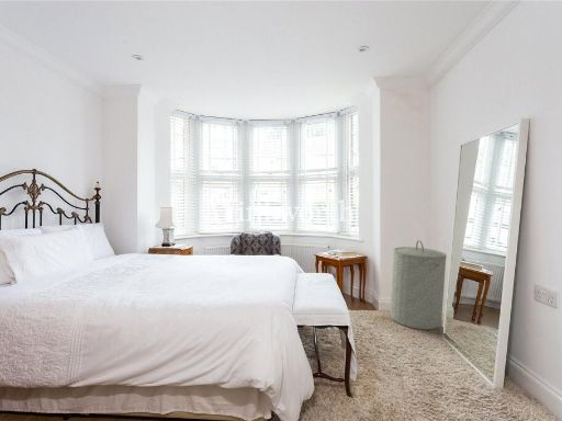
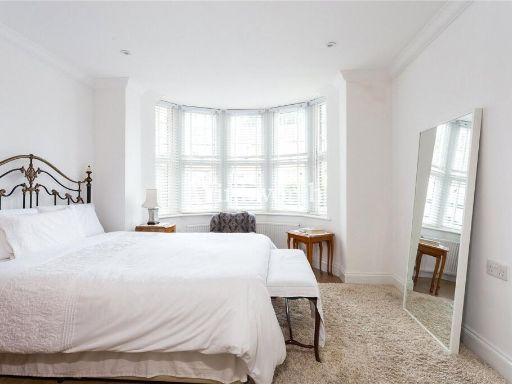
- laundry hamper (417, 280)
